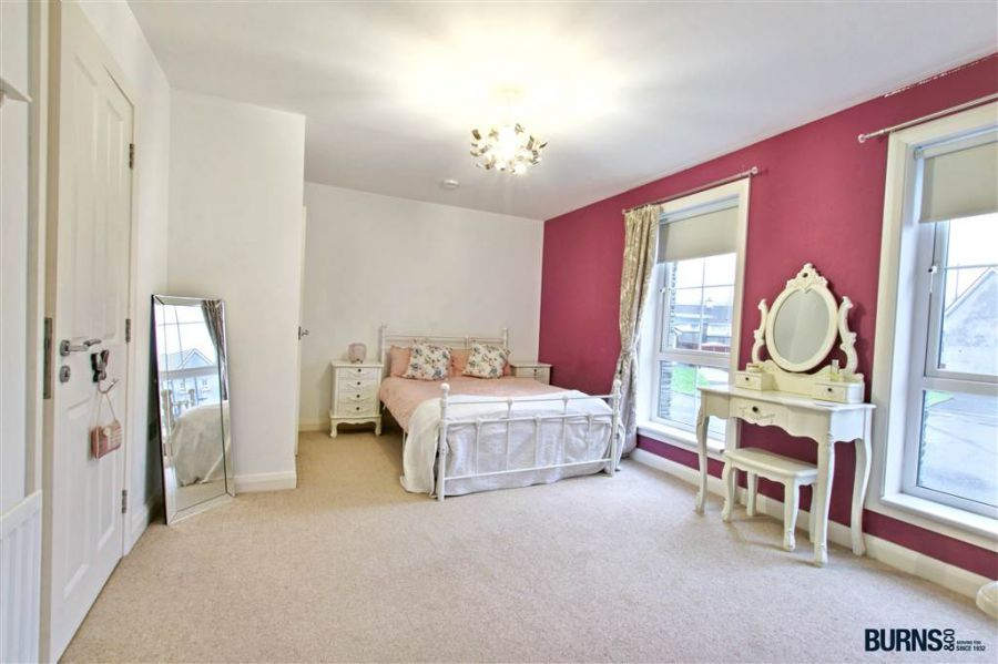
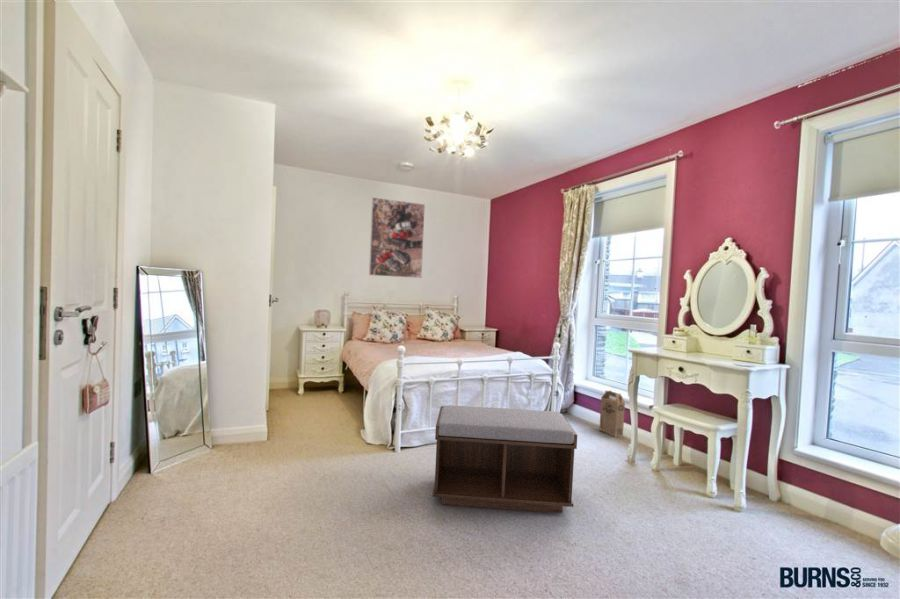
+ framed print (397, 239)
+ cardboard box (612, 412)
+ bench (501, 454)
